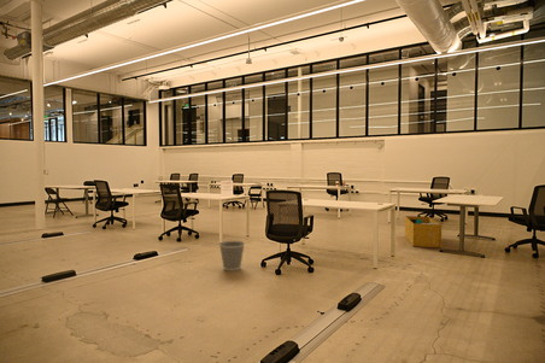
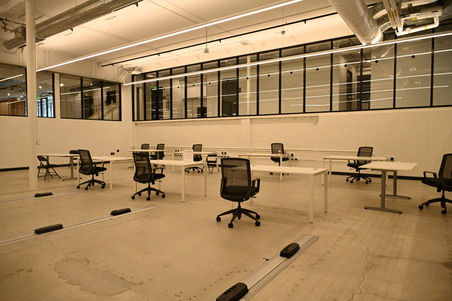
- storage bin (421, 230)
- wastebasket (232, 256)
